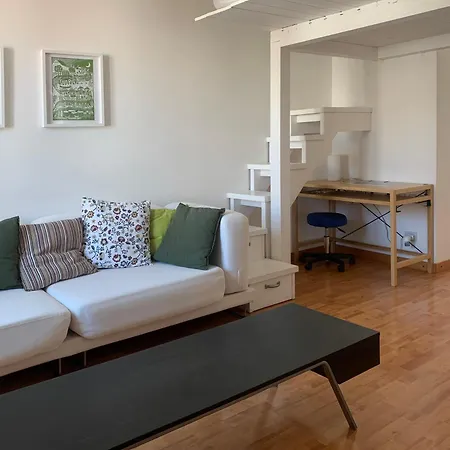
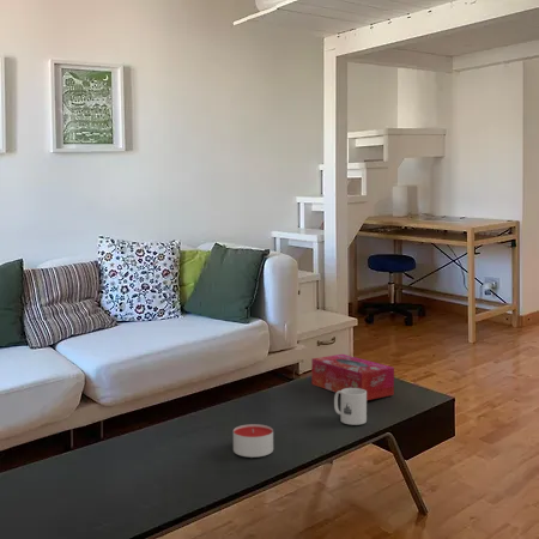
+ tissue box (351, 376)
+ candle (253, 440)
+ mug (349, 405)
